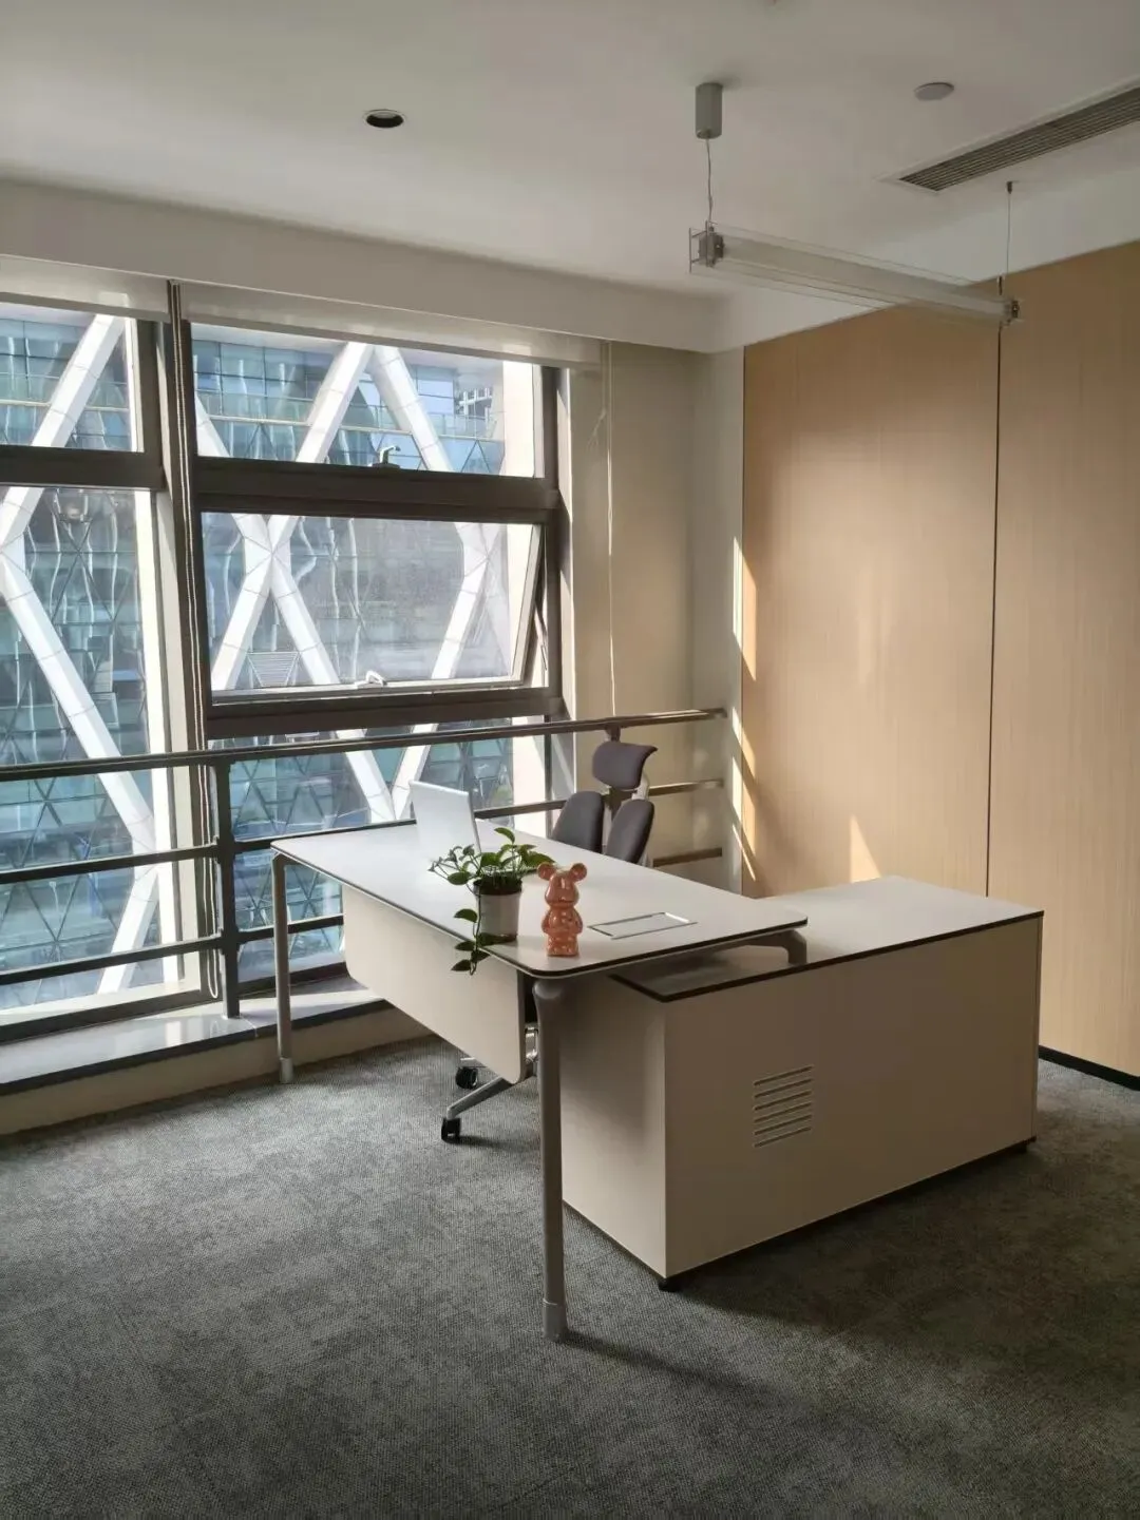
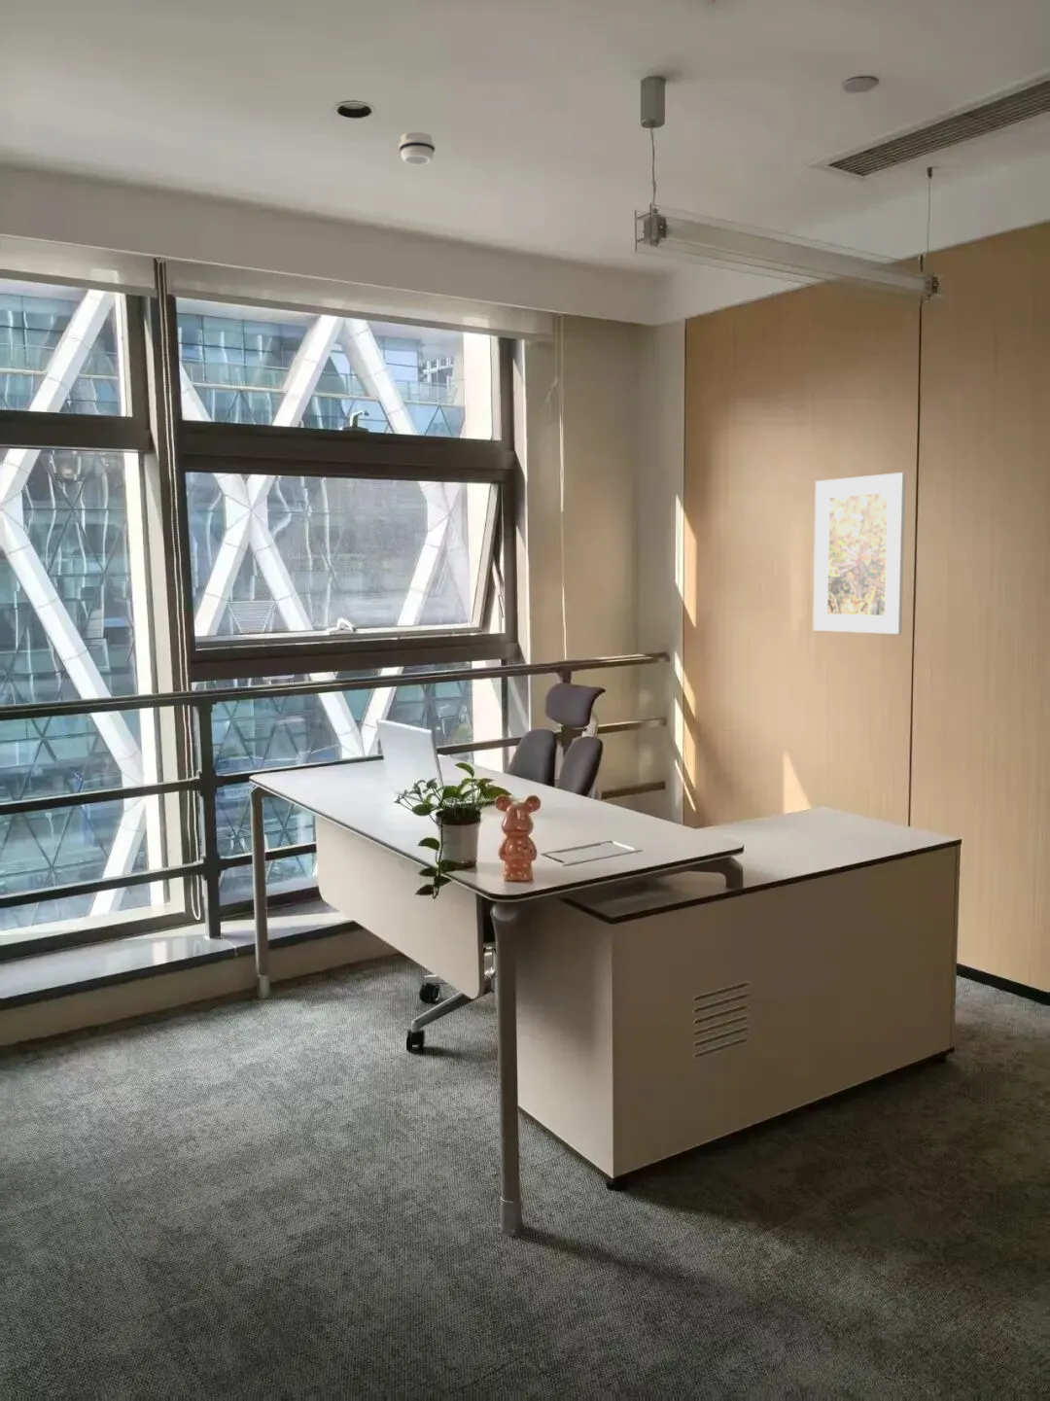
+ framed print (857, 555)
+ smoke detector (416, 149)
